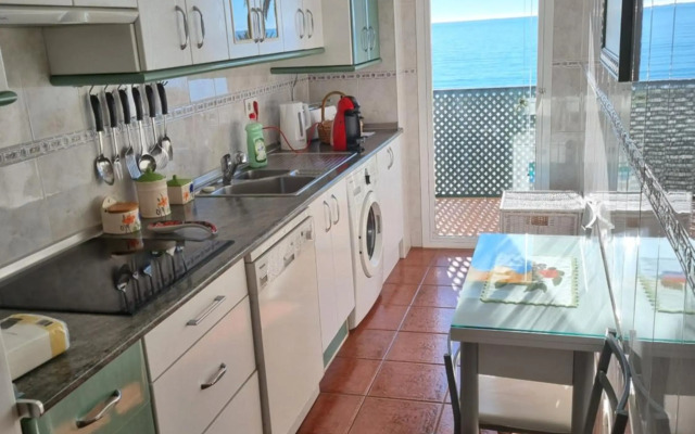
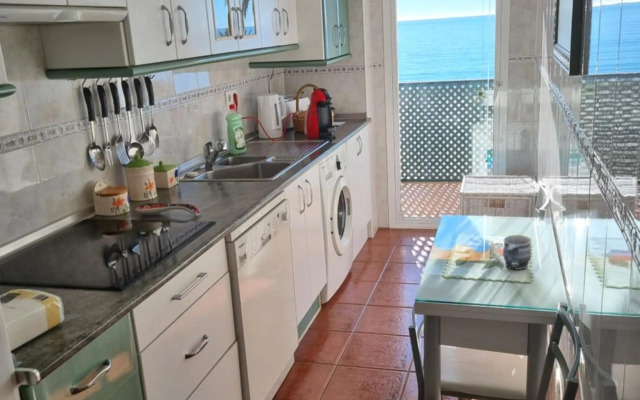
+ mug (516, 254)
